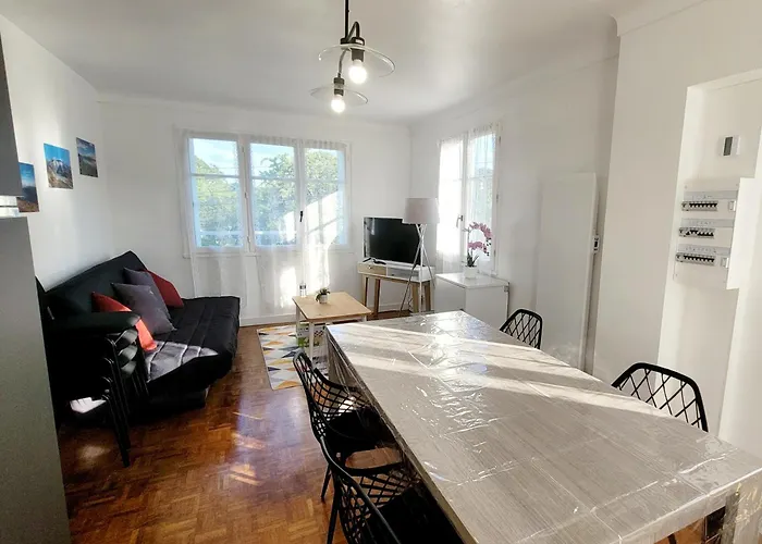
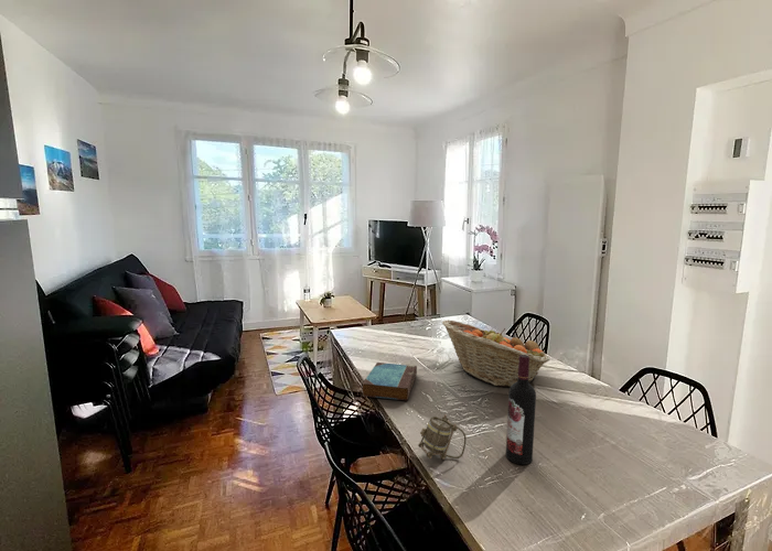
+ wine bottle (521, 407)
+ book (390, 379)
+ fruit basket (492, 347)
+ mug (441, 437)
